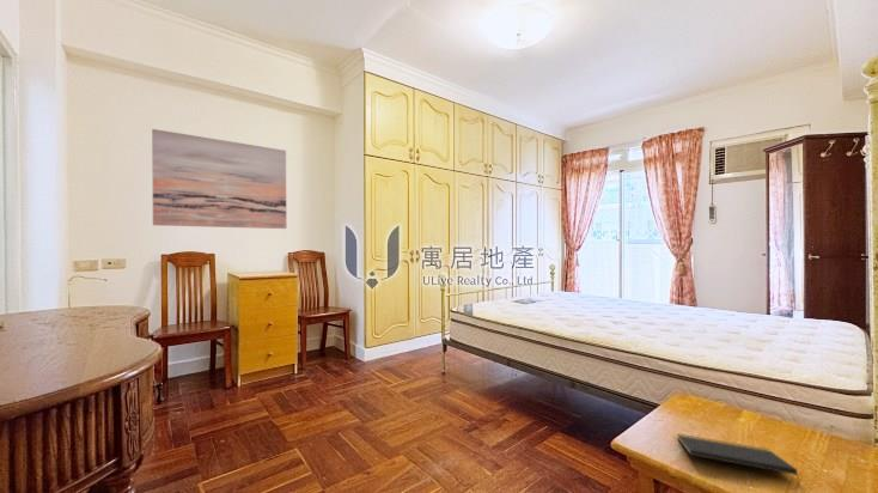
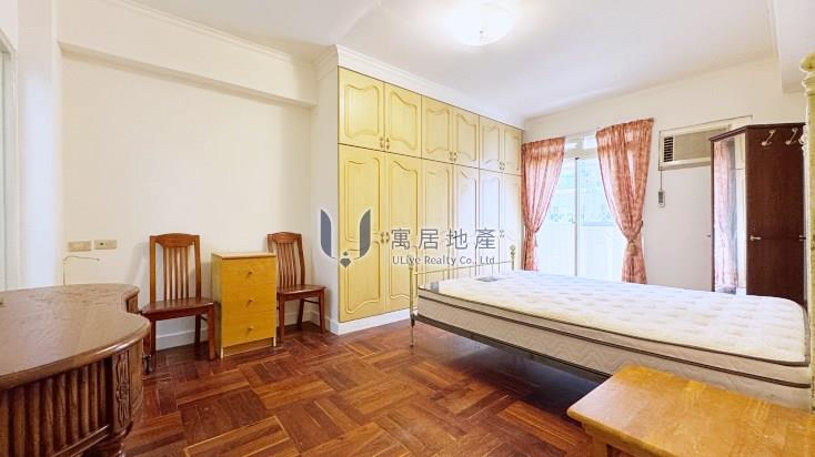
- notepad (730, 451)
- wall art (226, 183)
